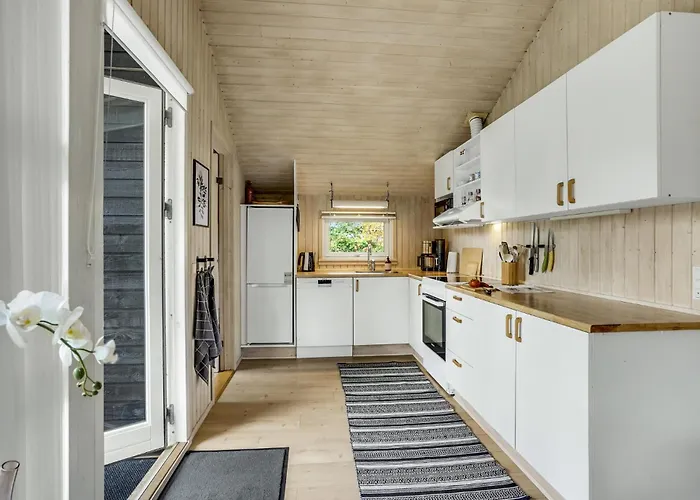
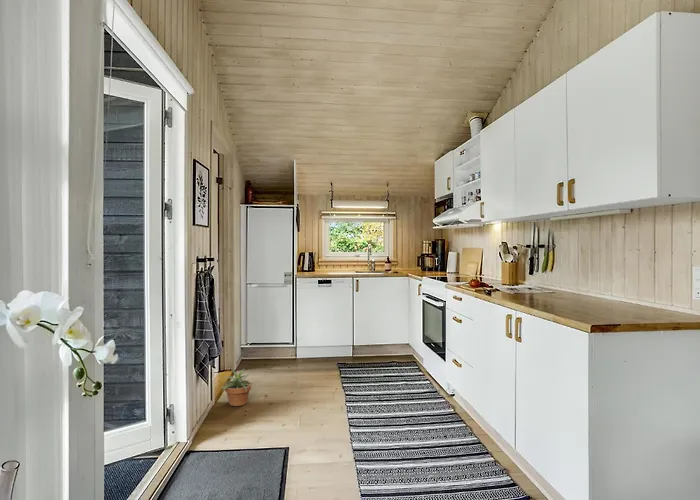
+ potted plant (239, 385)
